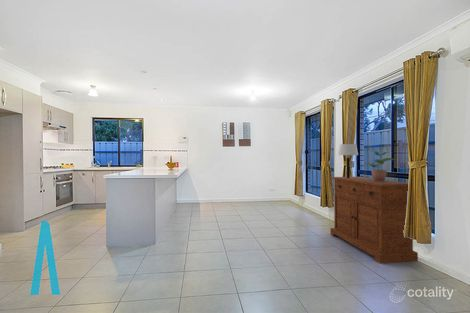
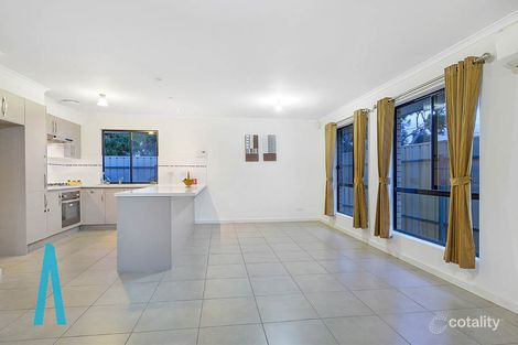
- potted plant (380, 164)
- sideboard (367, 212)
- table lamp (348, 161)
